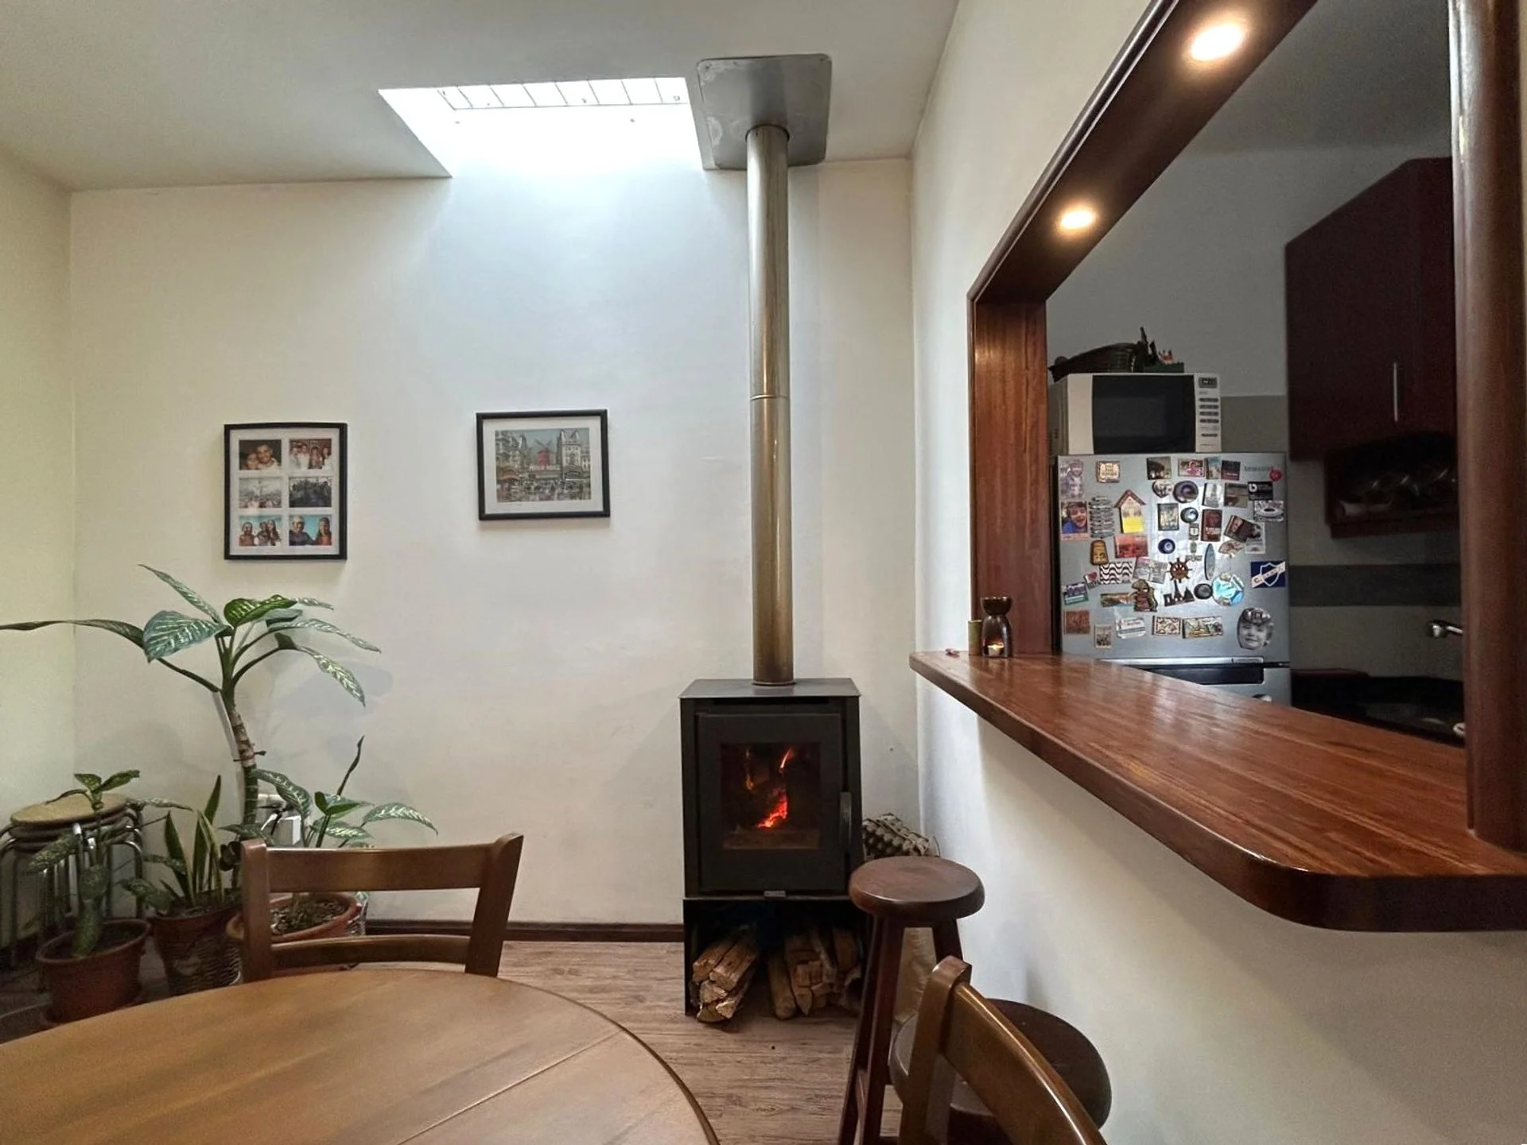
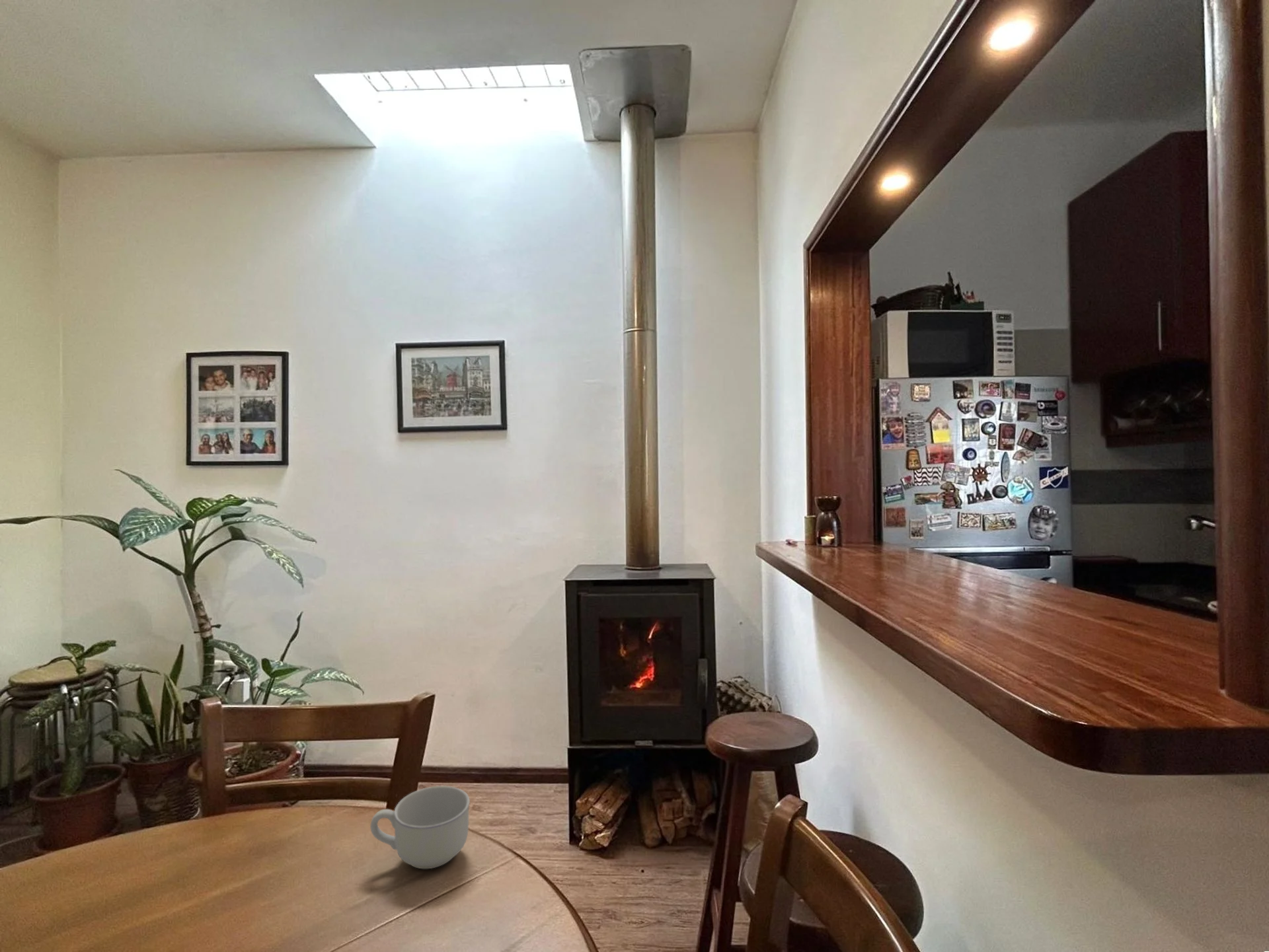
+ teacup (422, 830)
